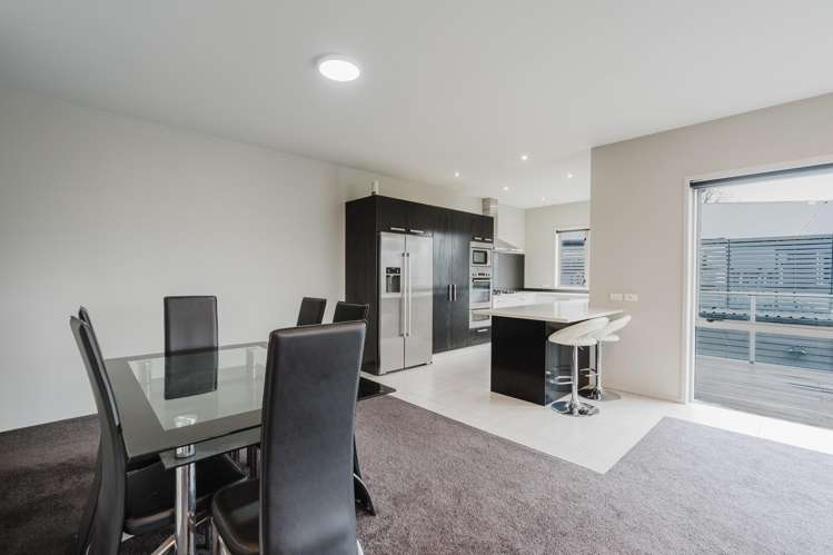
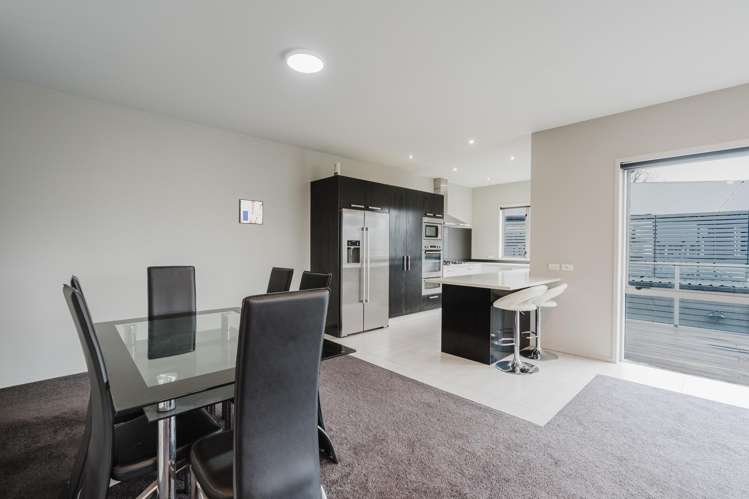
+ wall art (251, 212)
